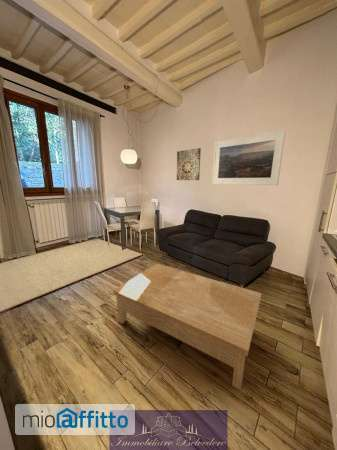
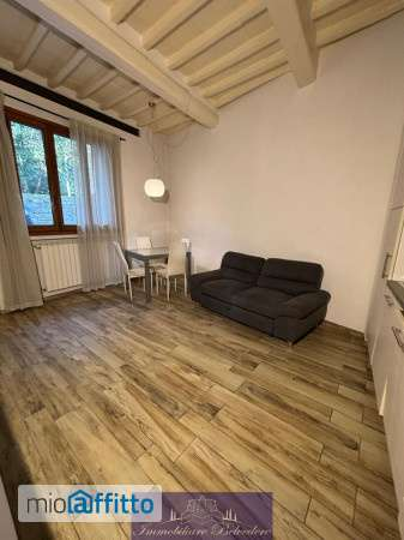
- wall art (187, 165)
- coffee table (186, 308)
- rug (64, 262)
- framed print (243, 161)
